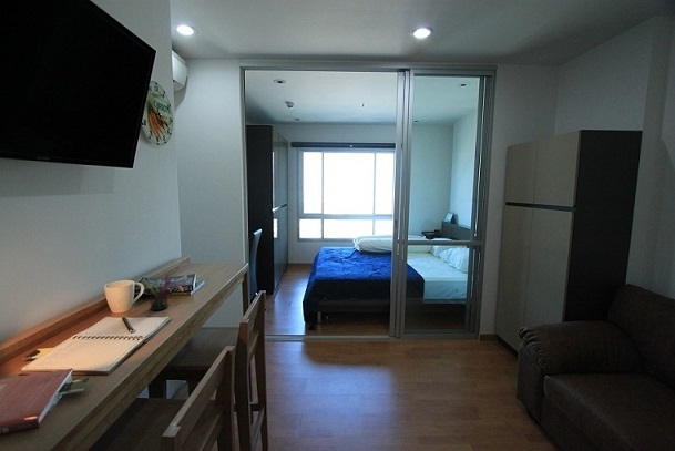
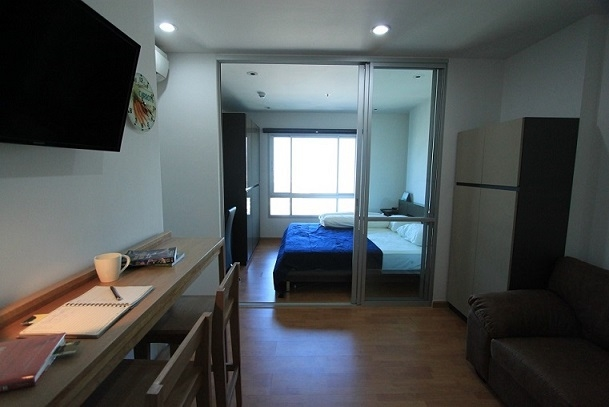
- pen holder (158, 291)
